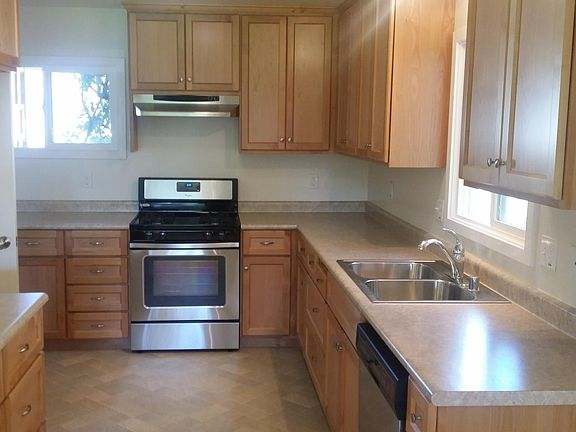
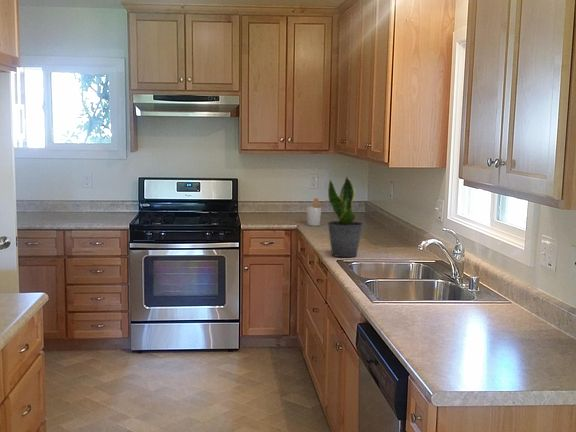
+ utensil holder (317, 211)
+ potted plant (345, 216)
